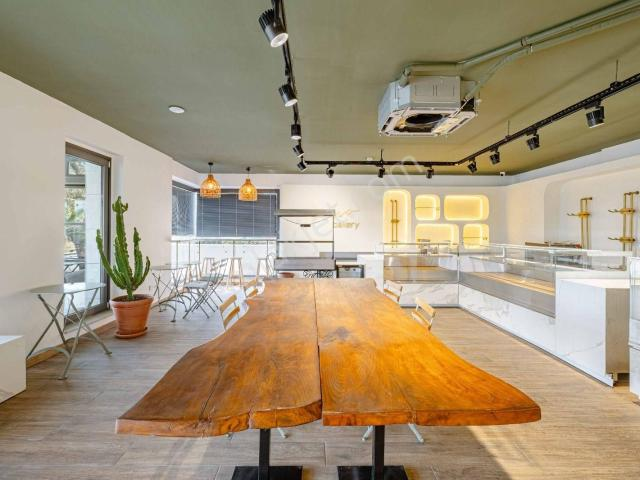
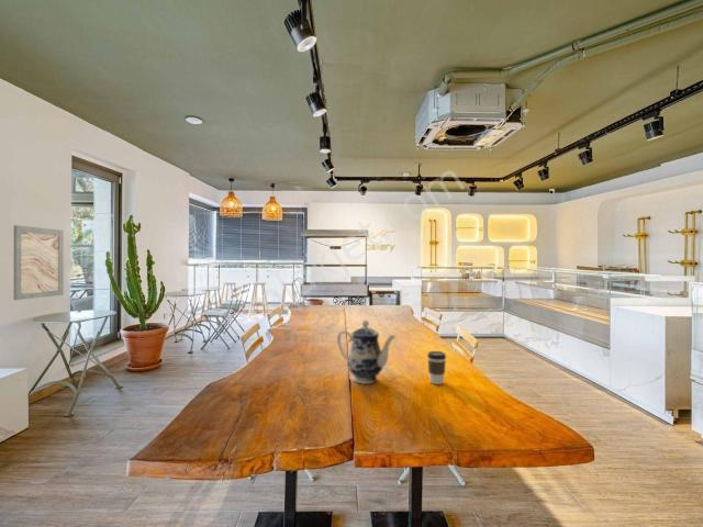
+ teapot (365, 349)
+ coffee cup (436, 367)
+ wall art (40, 262)
